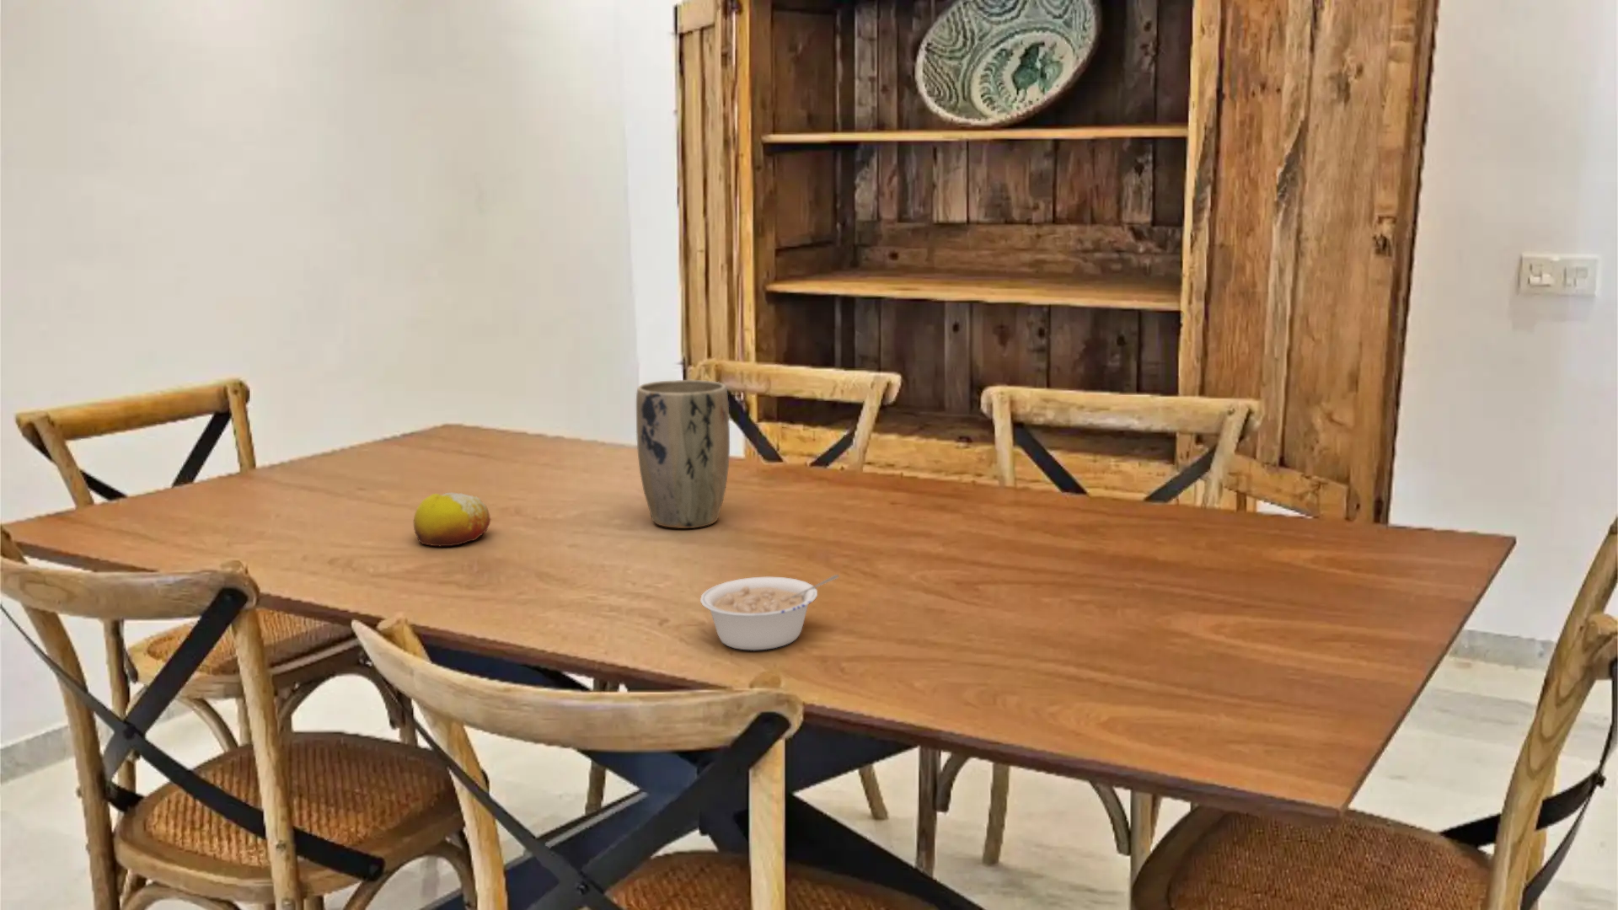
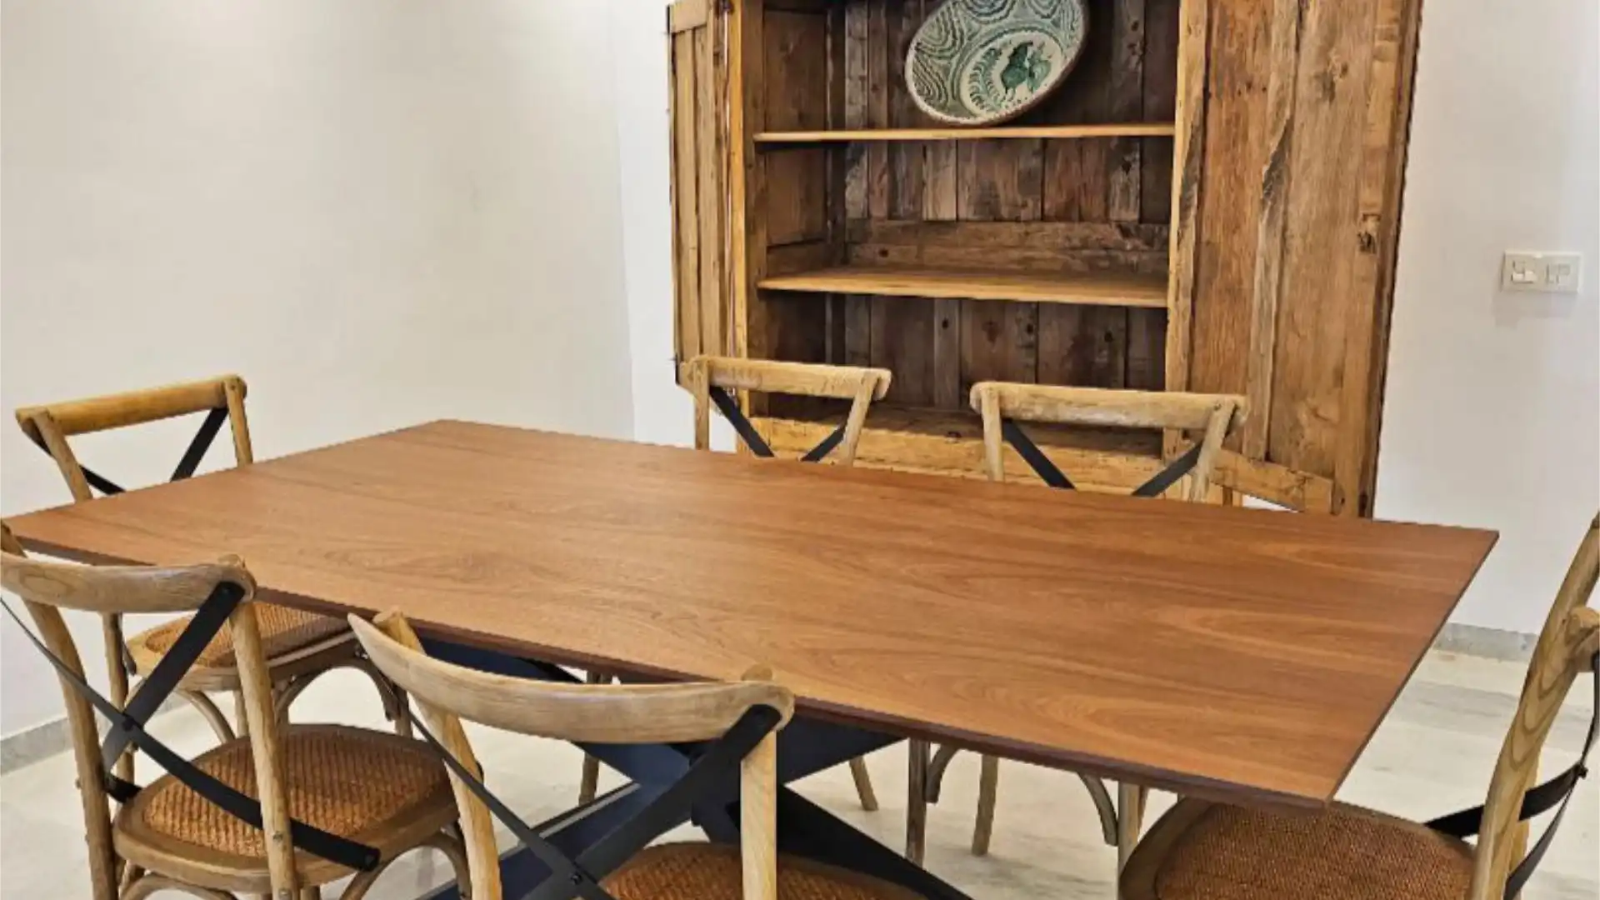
- legume (762, 609)
- fruit (451, 514)
- plant pot (683, 453)
